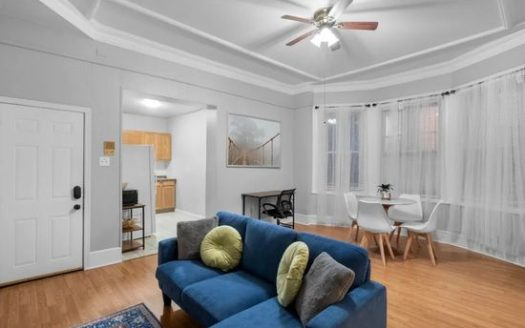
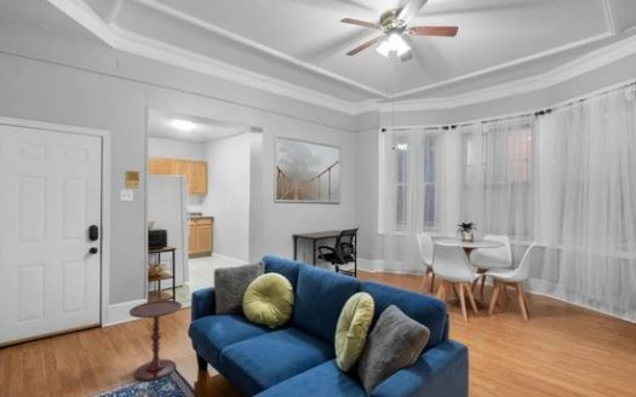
+ side table (155, 339)
